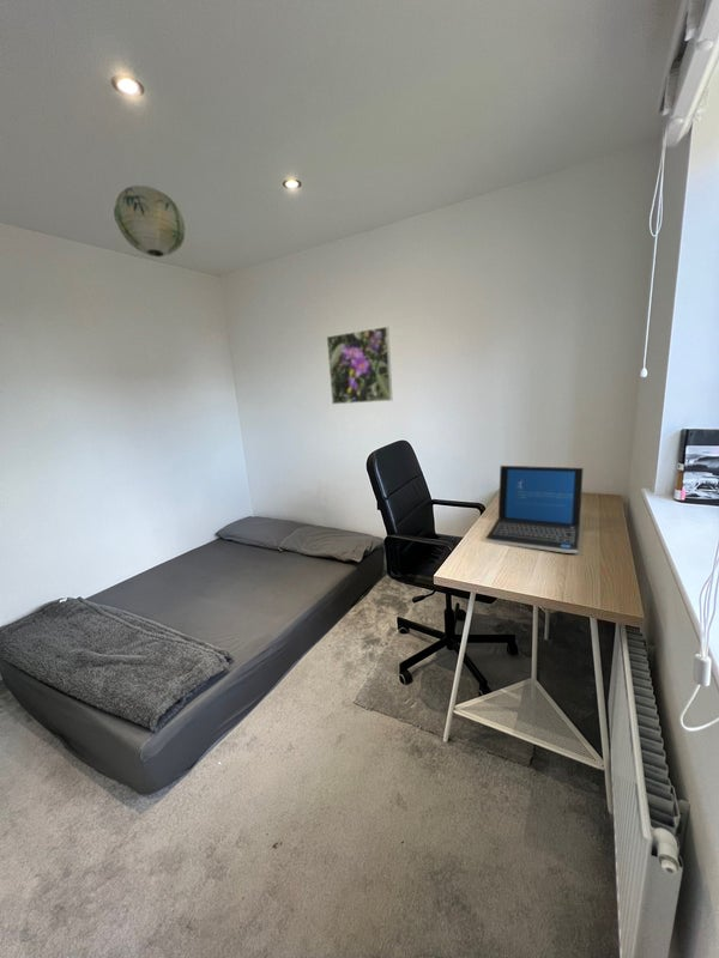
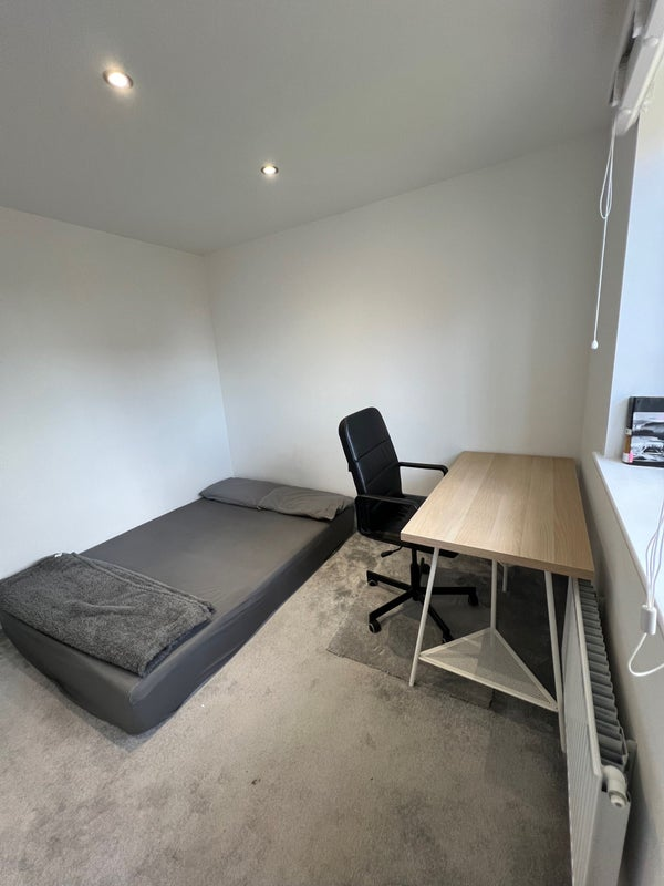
- paper lantern (150, 223)
- laptop (534, 504)
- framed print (358, 368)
